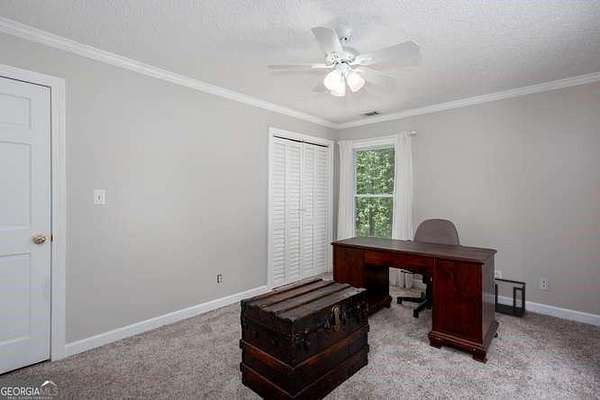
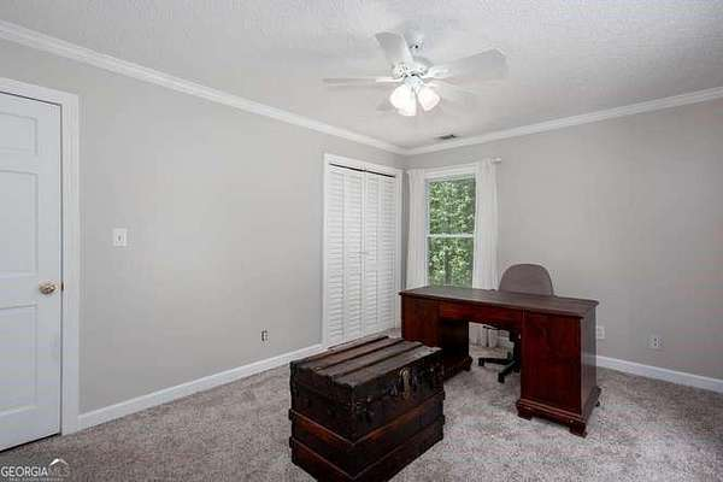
- wastebasket (508, 296)
